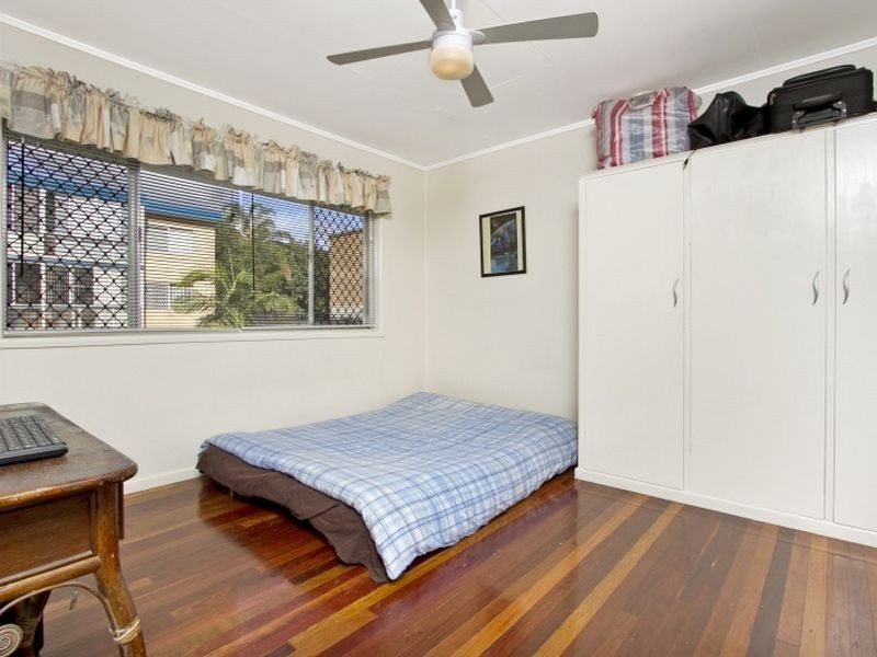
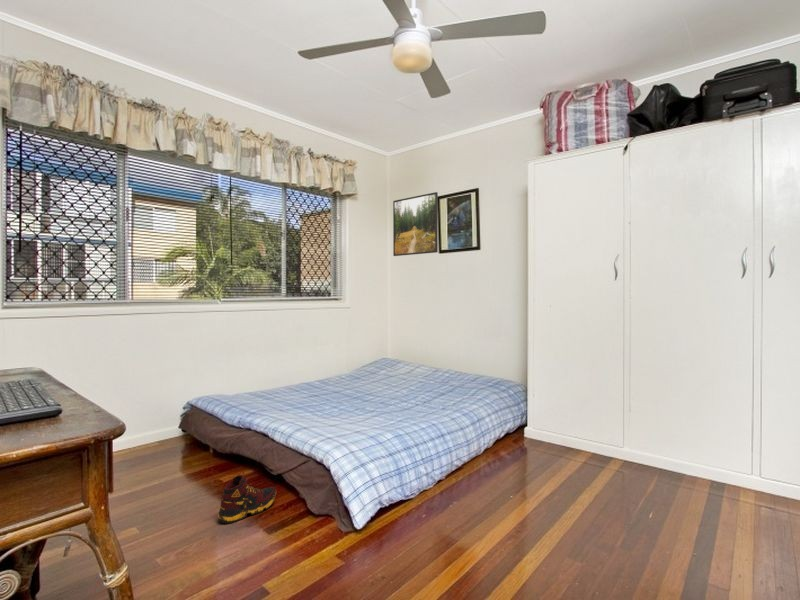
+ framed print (414, 225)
+ shoe (248, 492)
